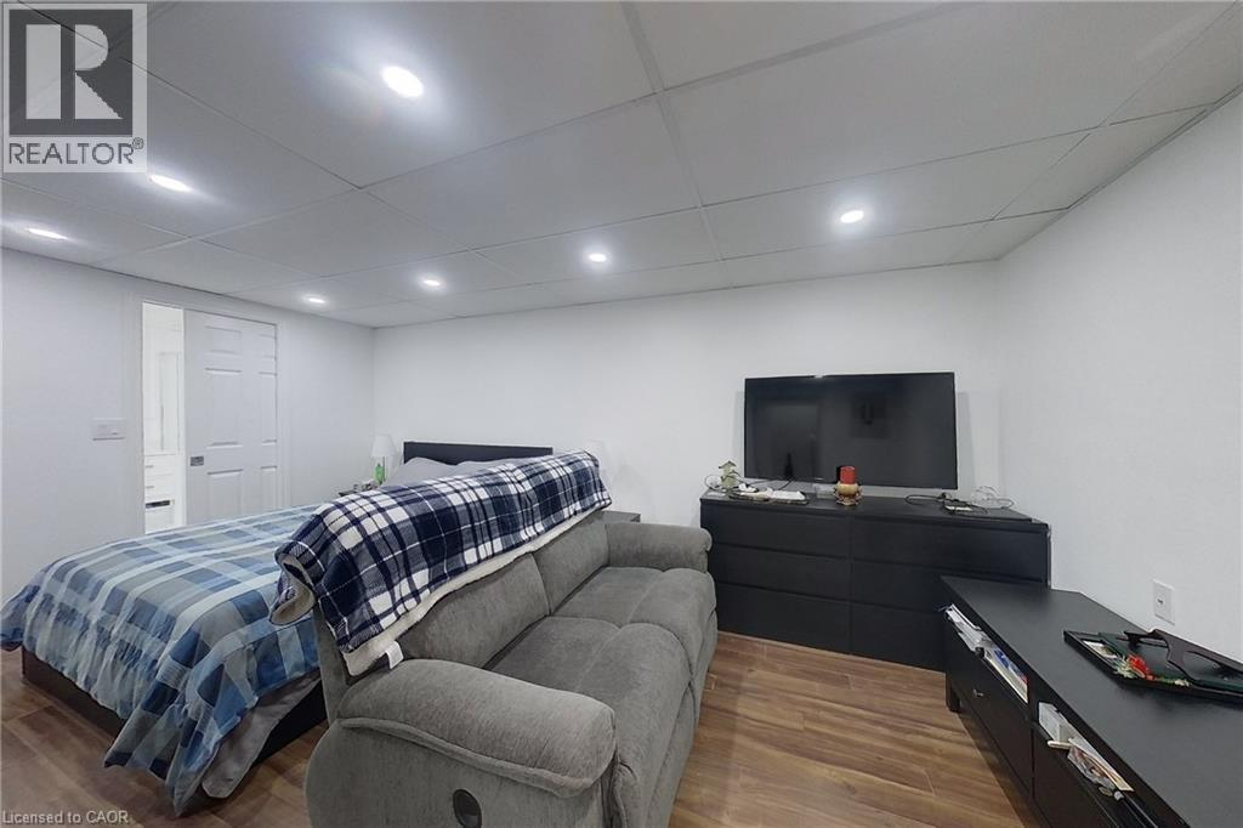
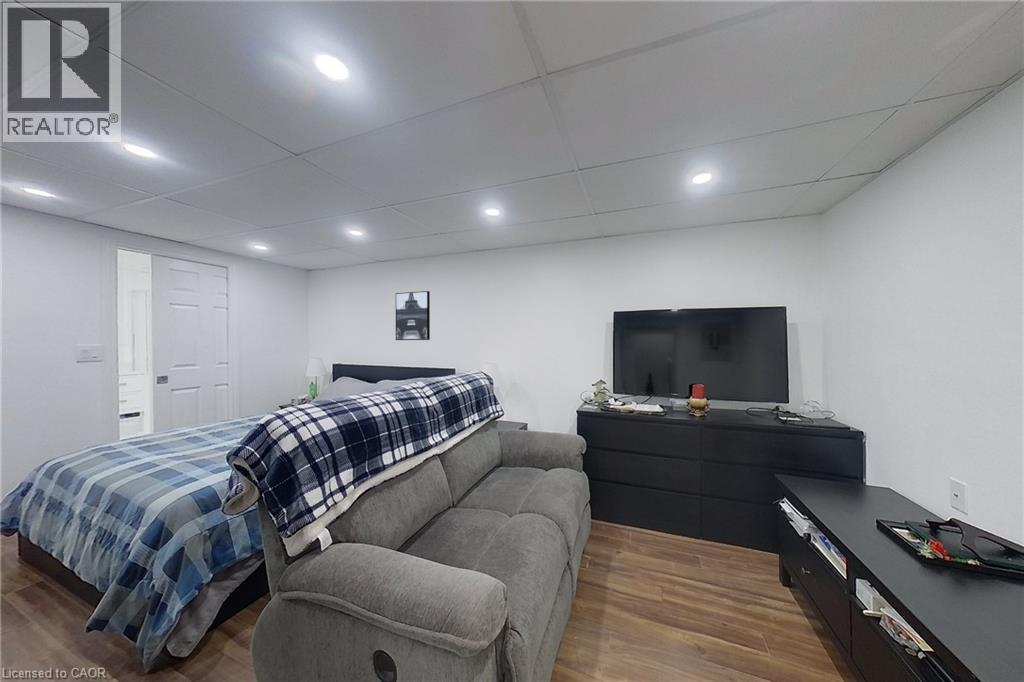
+ wall art (412, 316)
